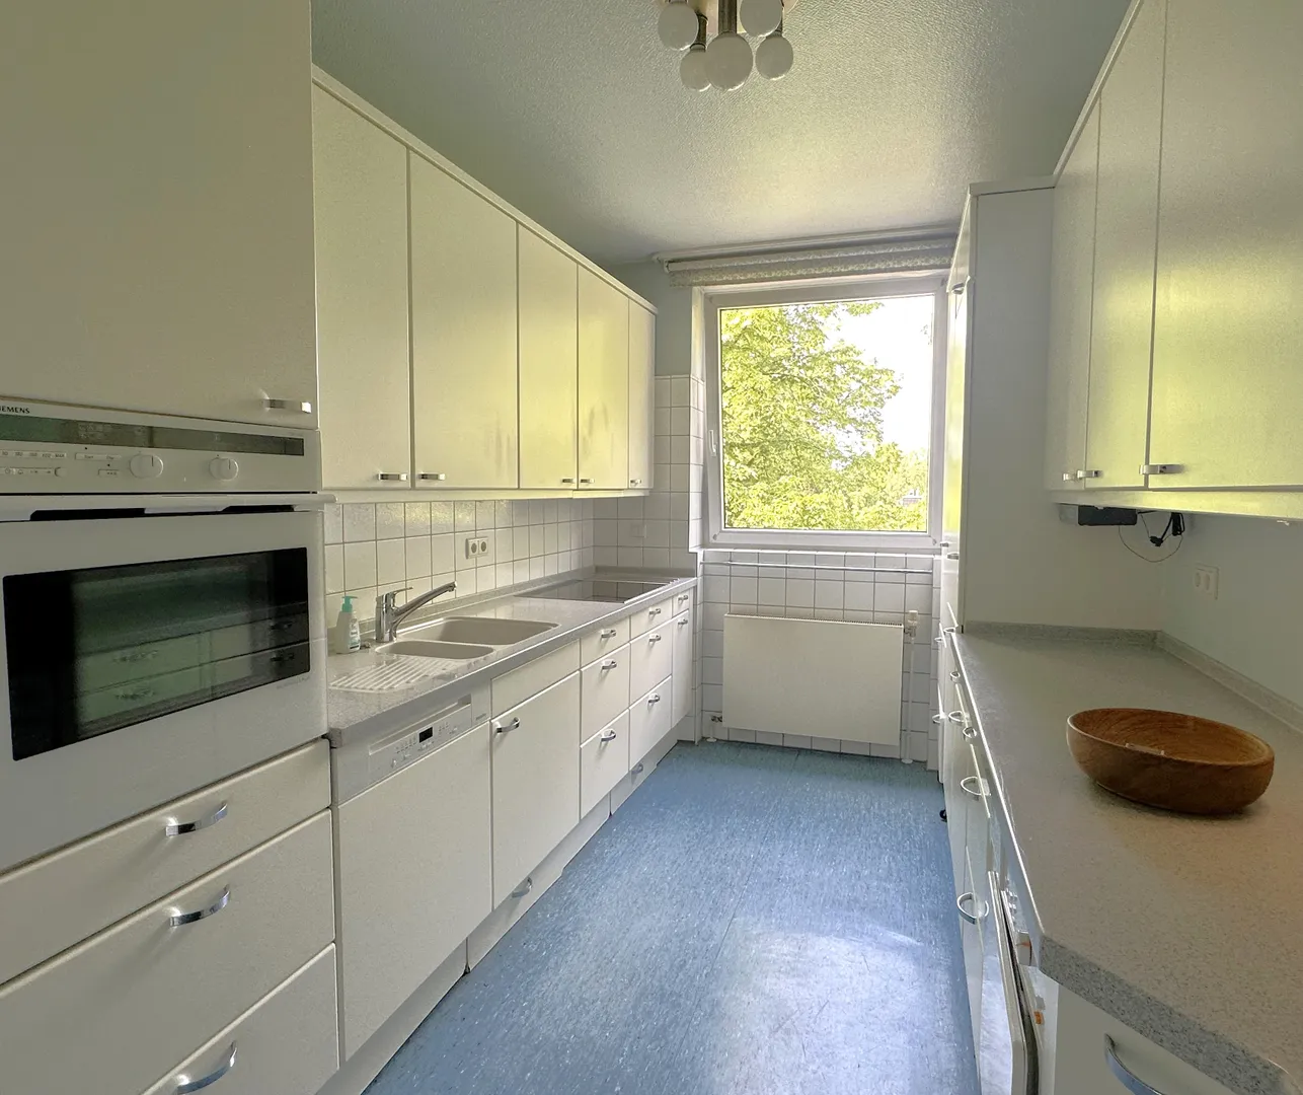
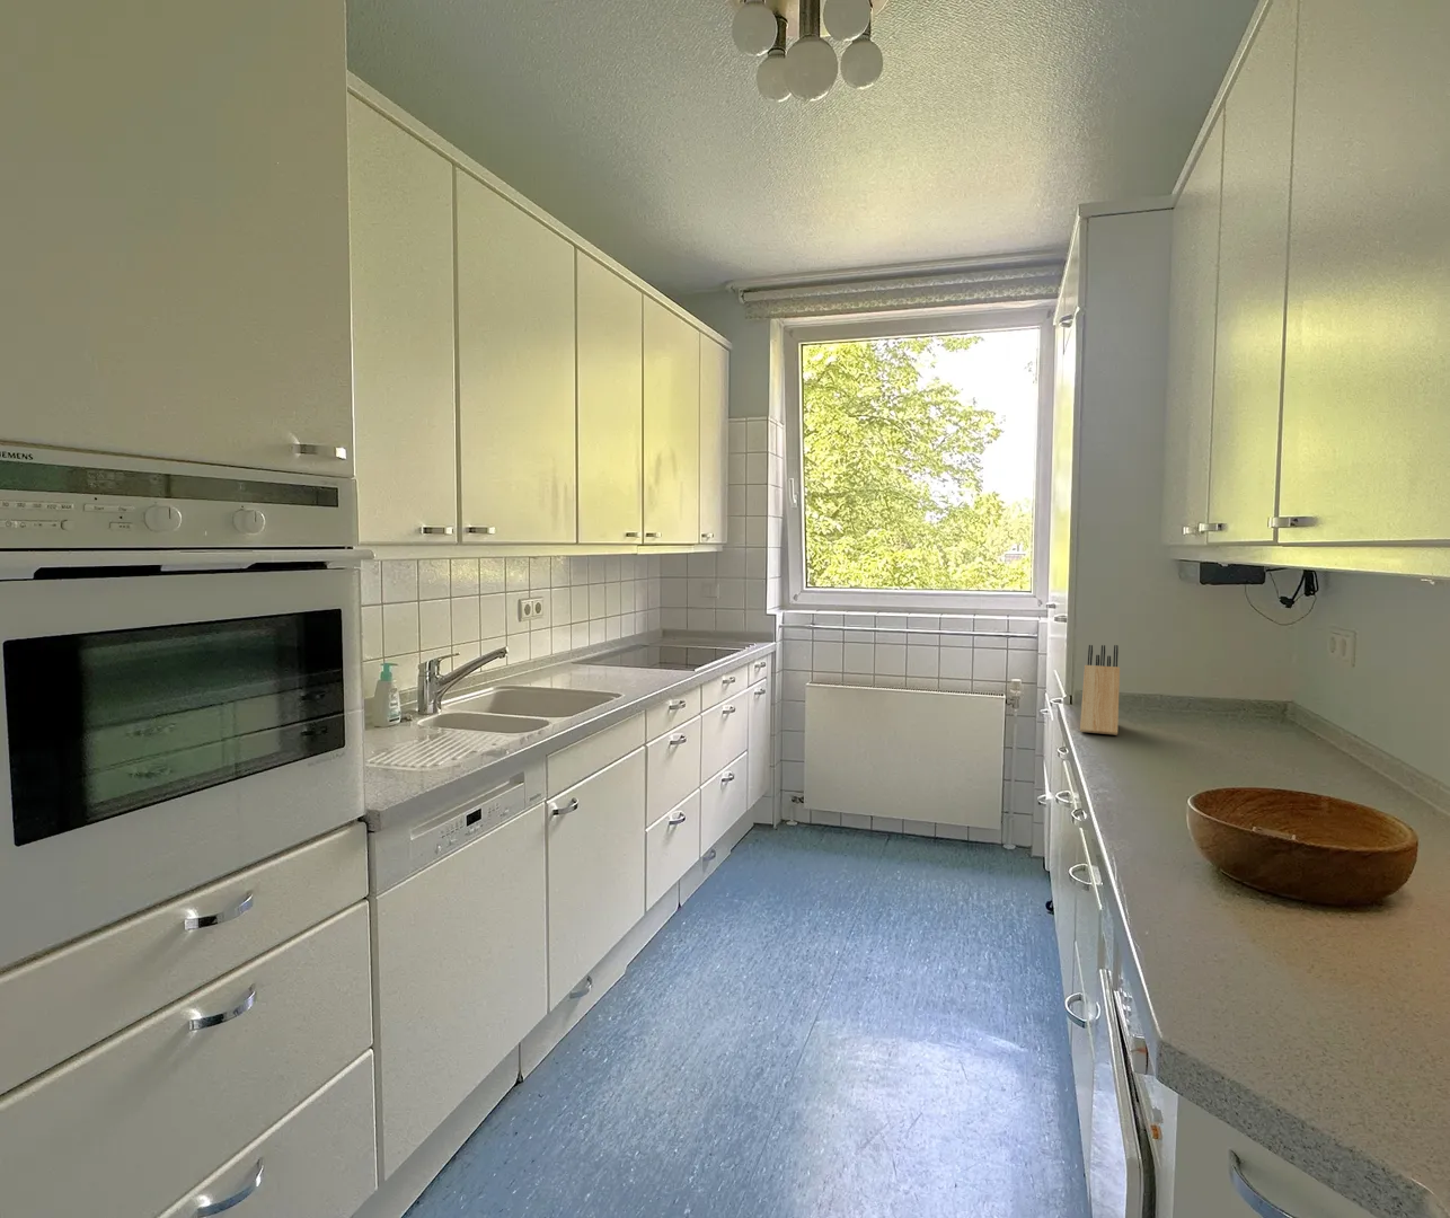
+ knife block (1101, 685)
